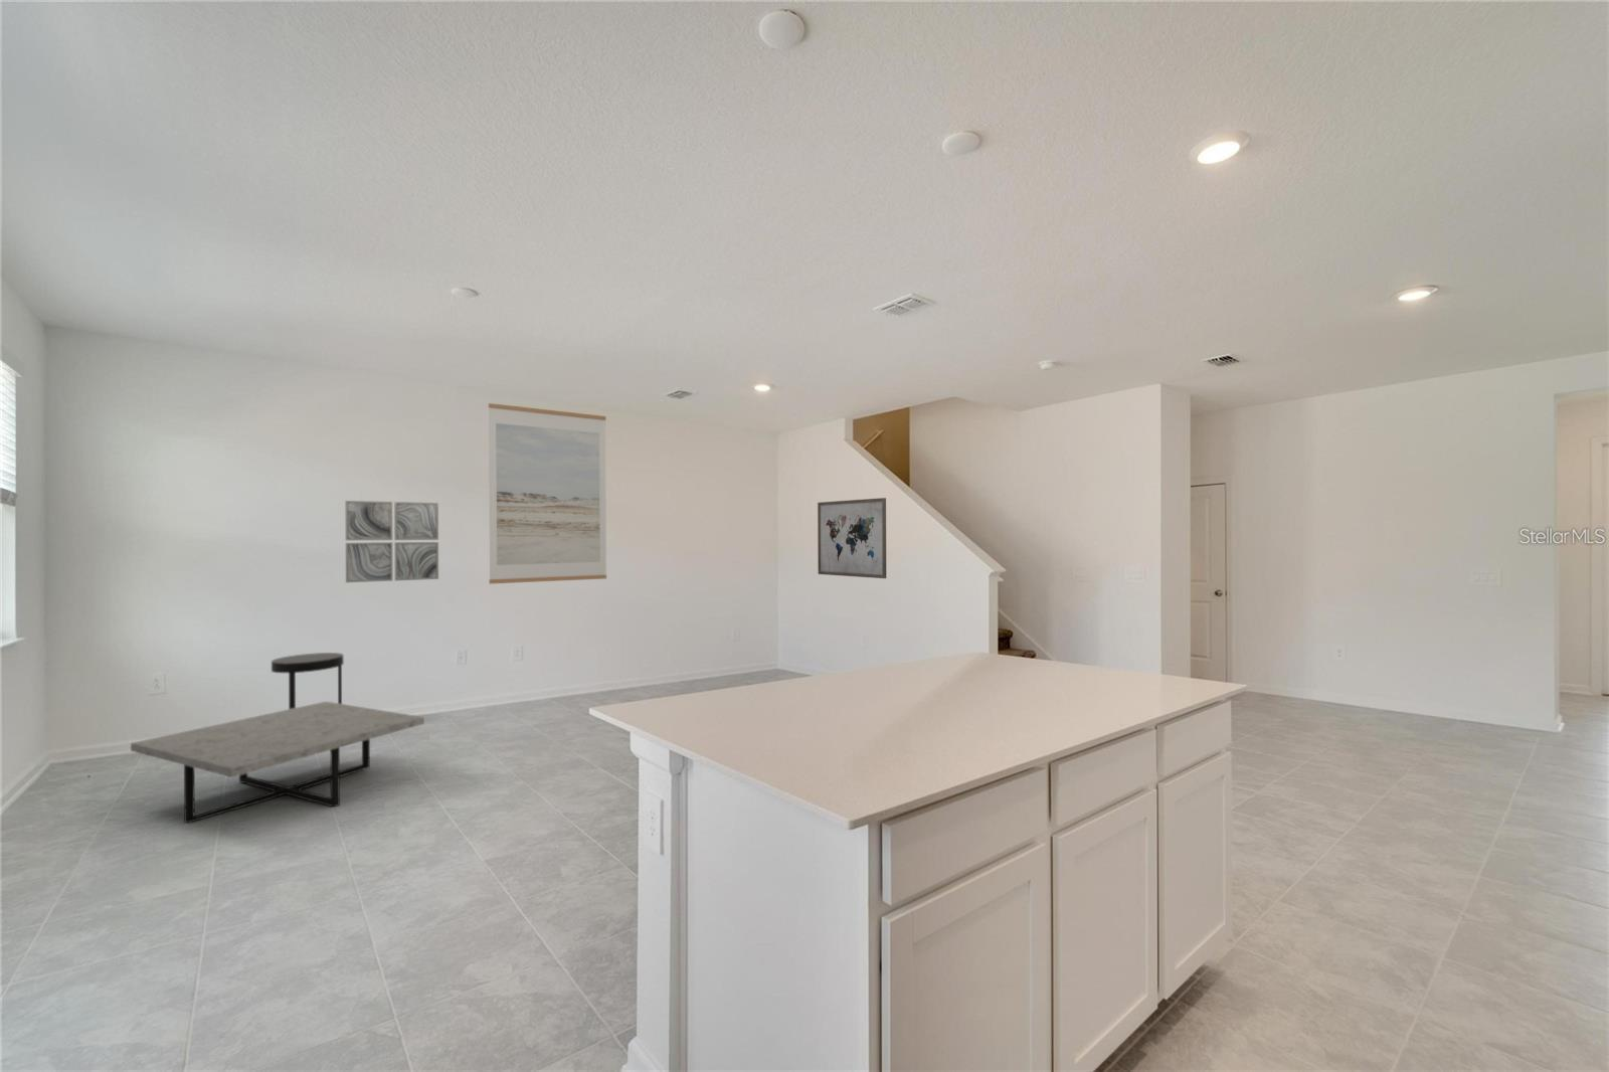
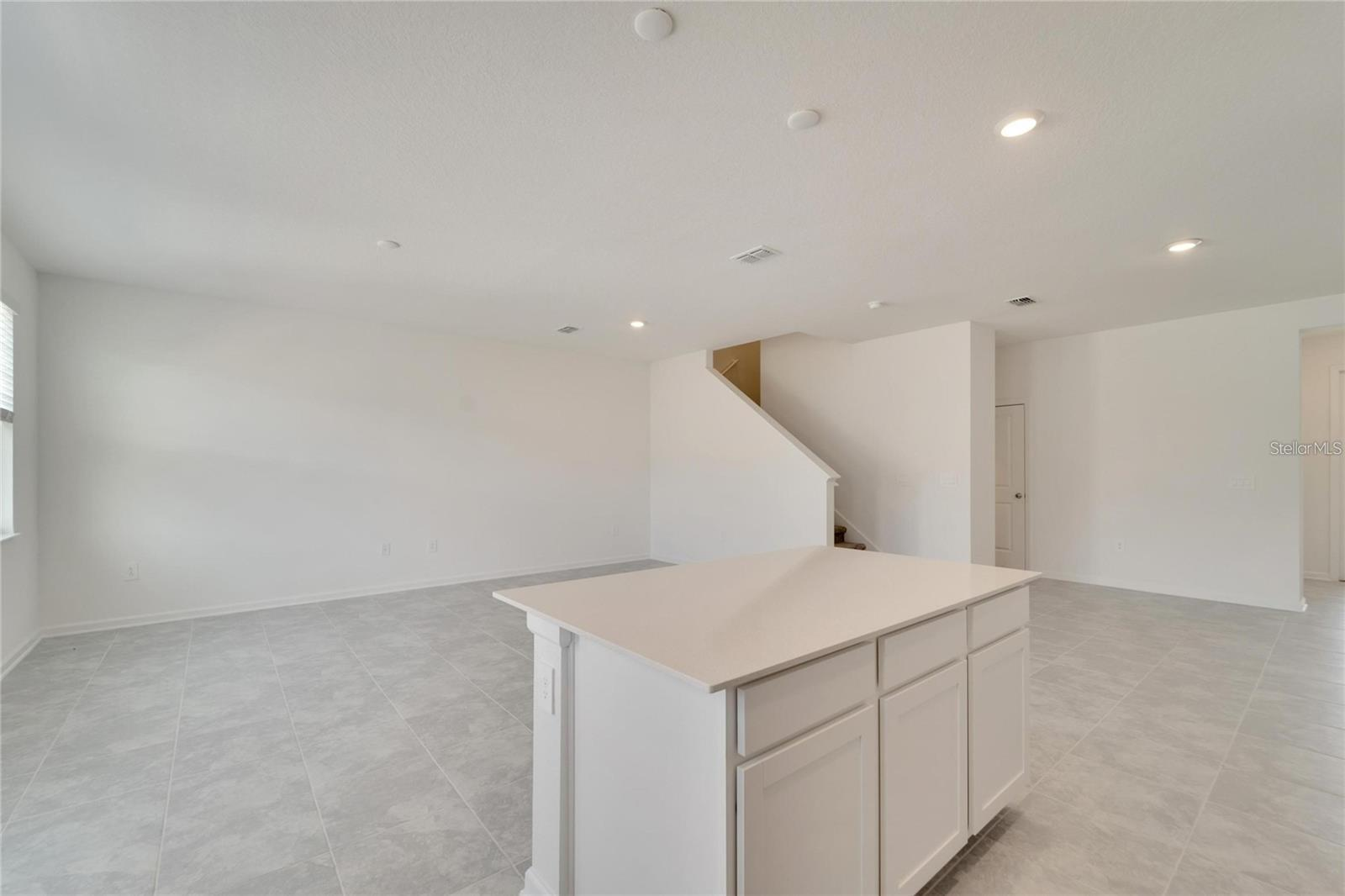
- coffee table (287, 760)
- wall art (395, 542)
- wall art (849, 538)
- wall art (550, 495)
- side table (294, 696)
